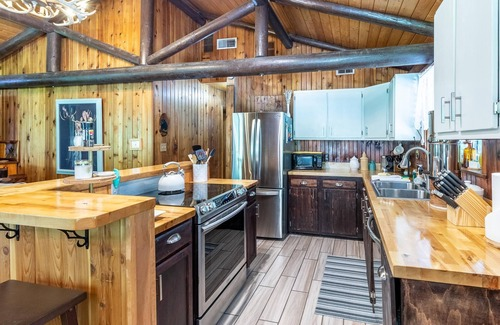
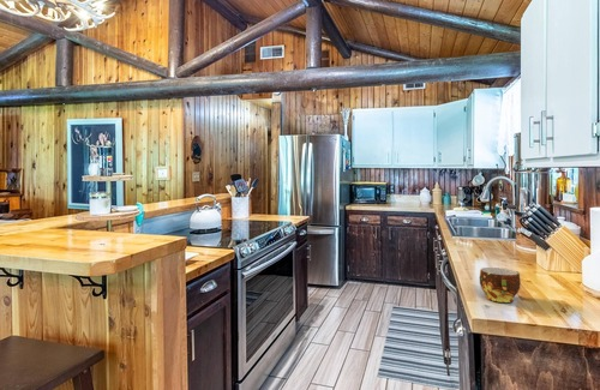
+ cup (500, 286)
